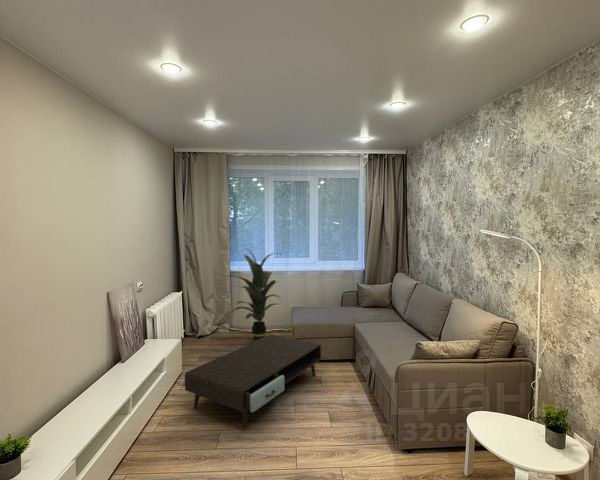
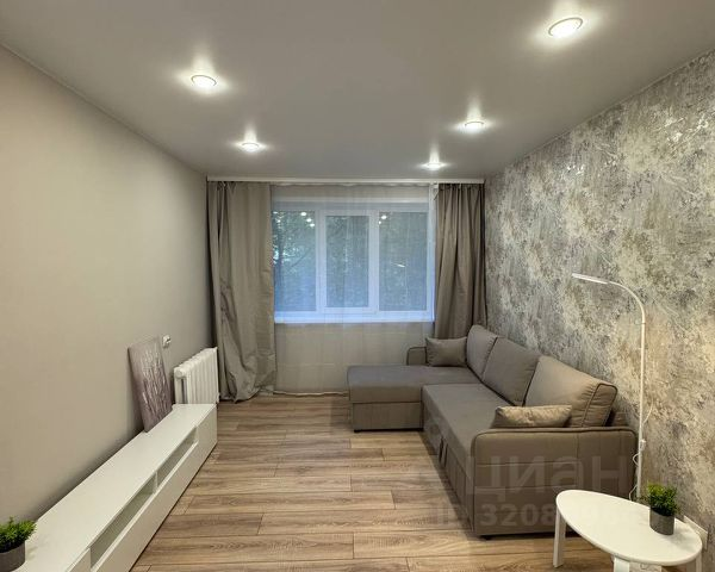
- coffee table (265, 374)
- indoor plant (255, 294)
